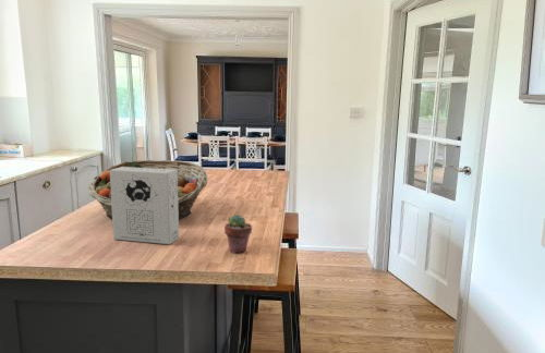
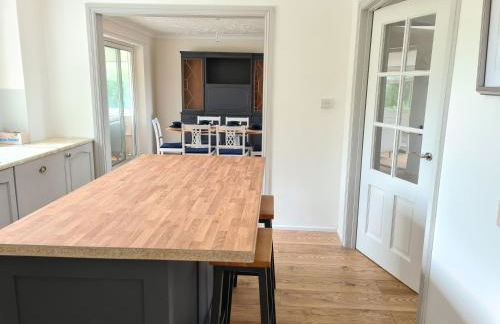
- cereal box (145, 204)
- potted succulent (238, 232)
- fruit basket (152, 168)
